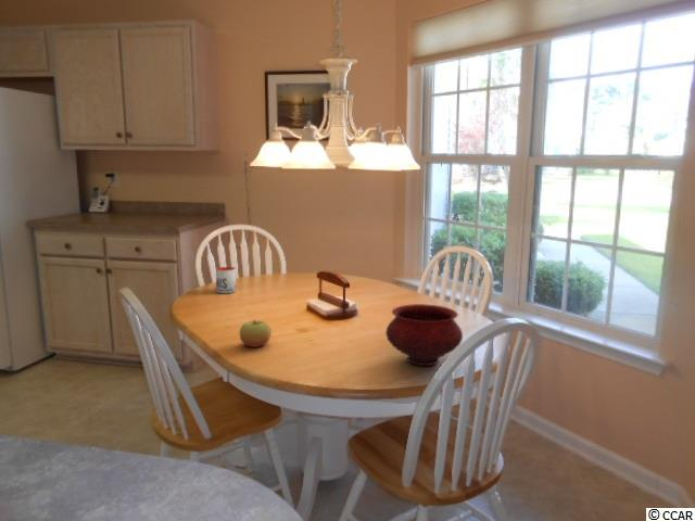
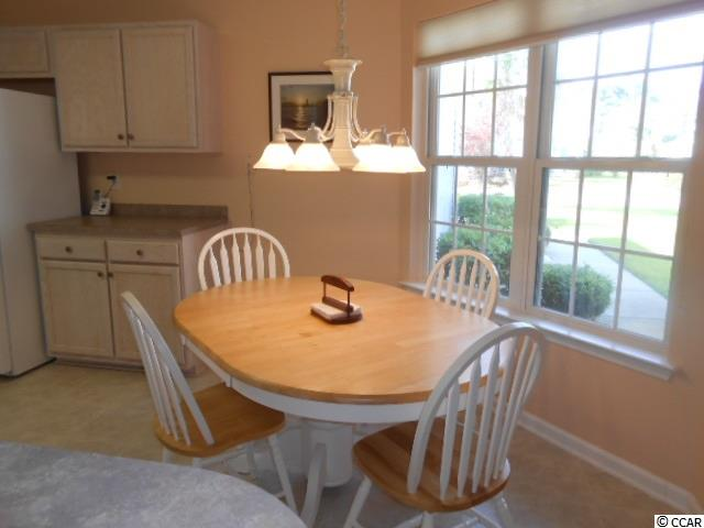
- bowl (424, 336)
- mug (226, 279)
- apple (255, 332)
